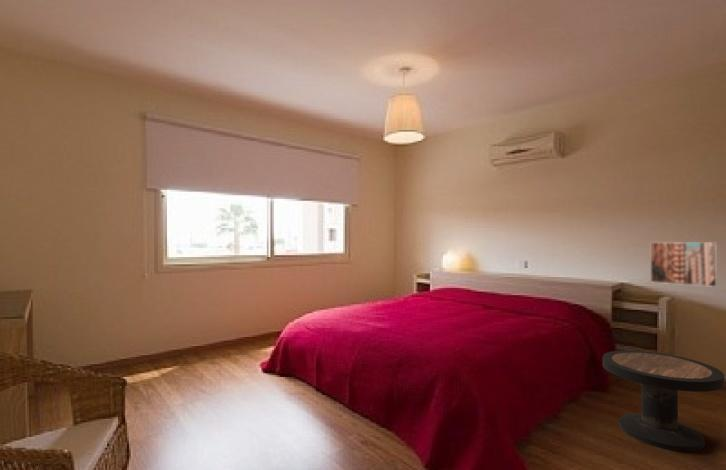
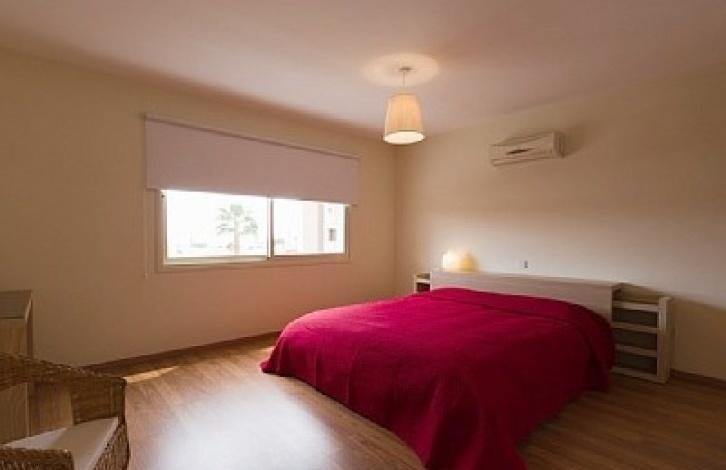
- side table (659, 398)
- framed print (682, 263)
